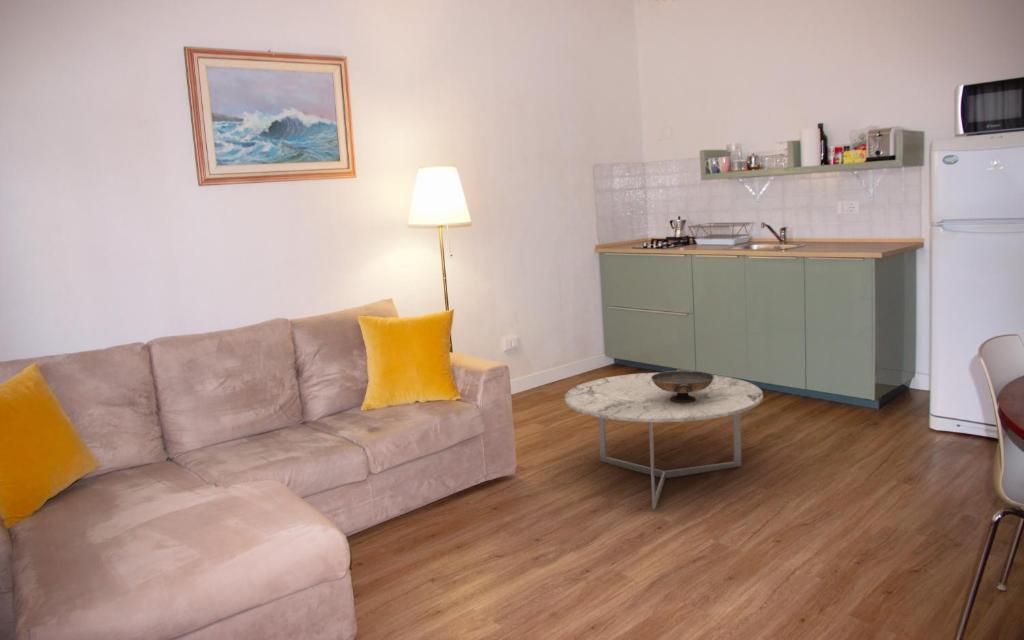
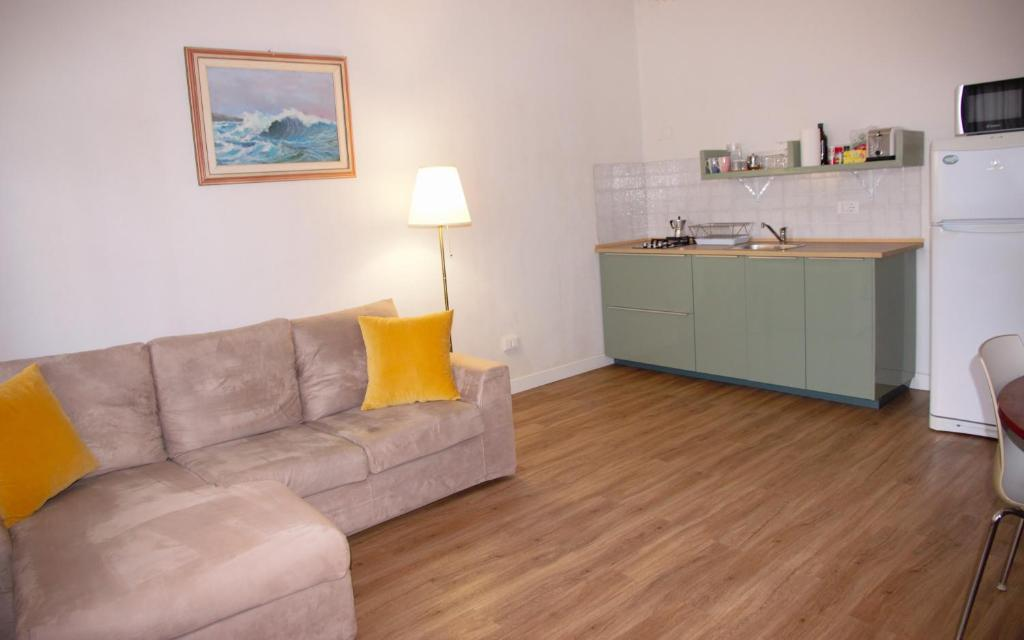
- coffee table (652, 435)
- decorative bowl (682, 387)
